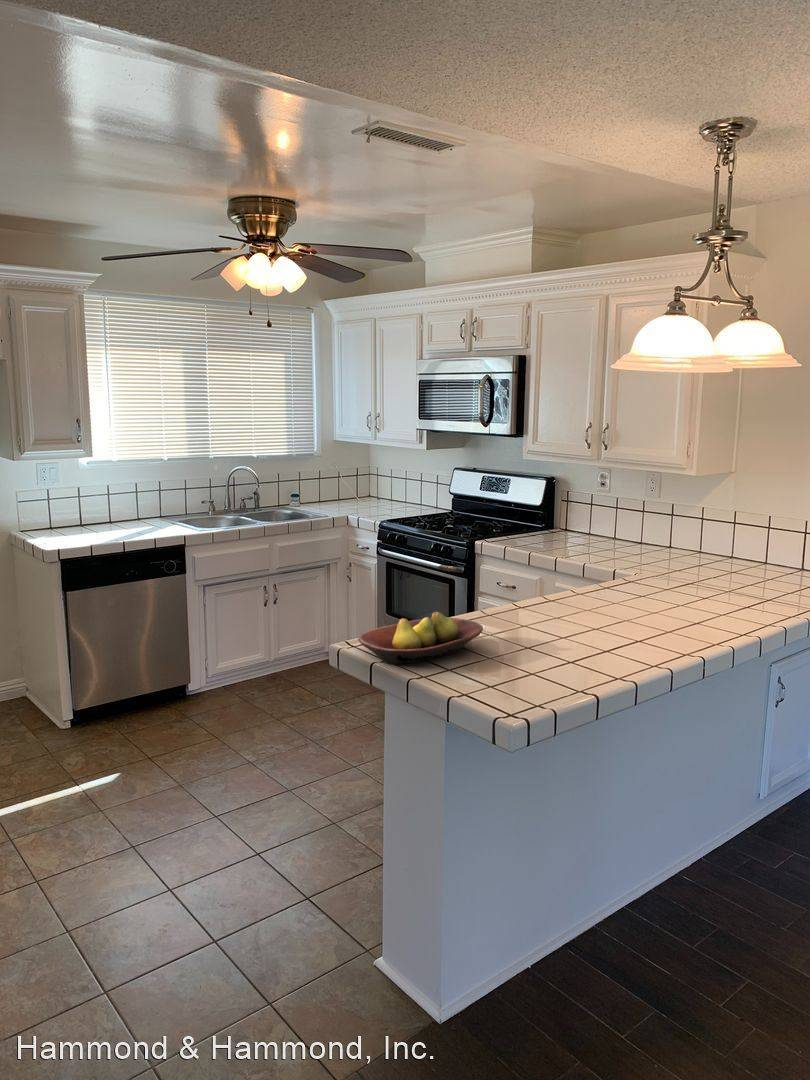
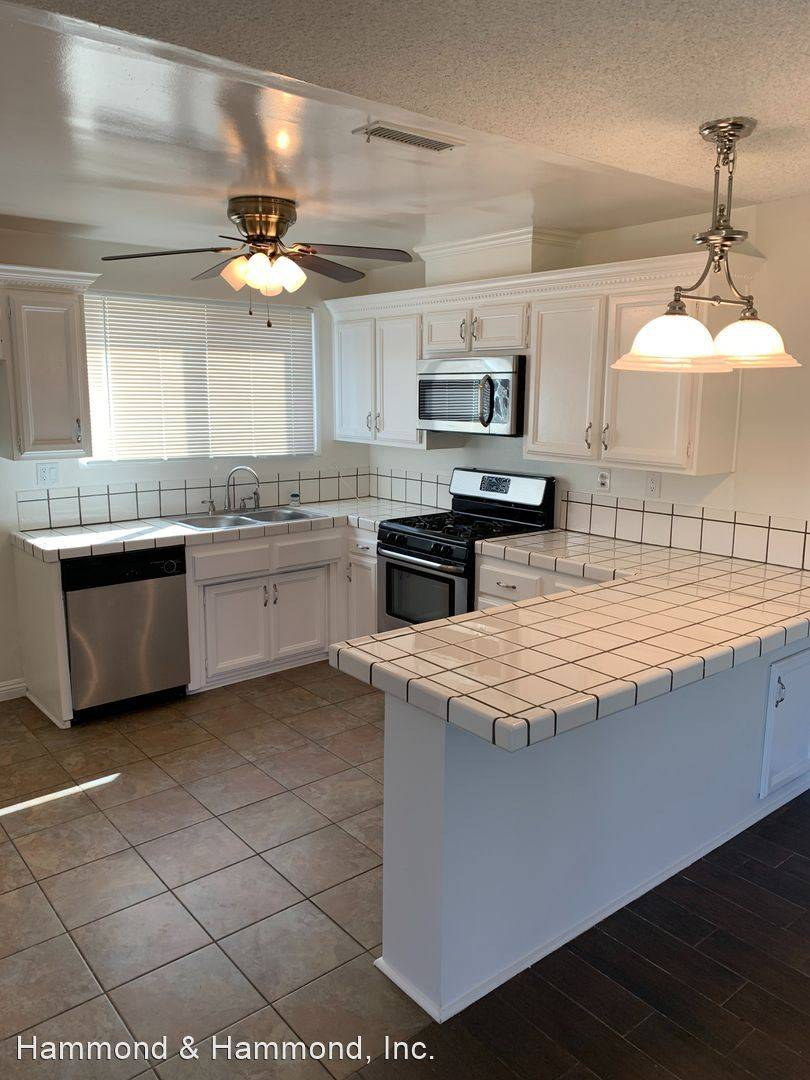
- fruit bowl (421, 634)
